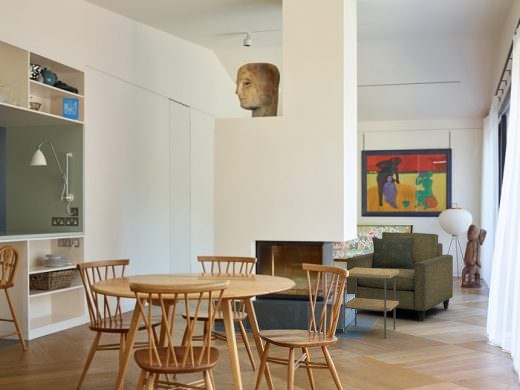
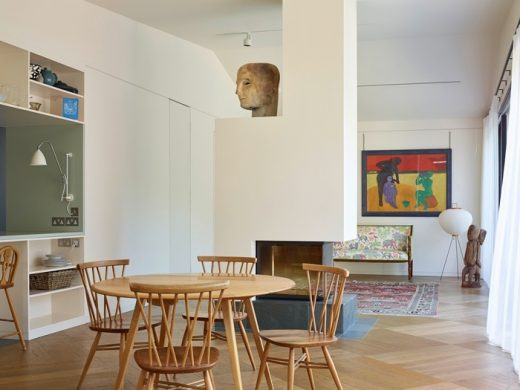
- side table (371, 301)
- armchair (400, 272)
